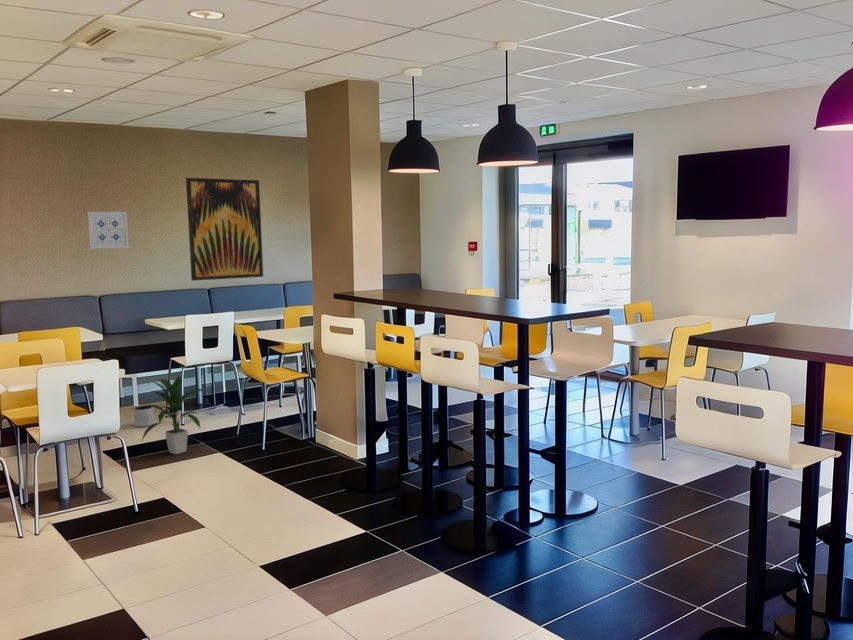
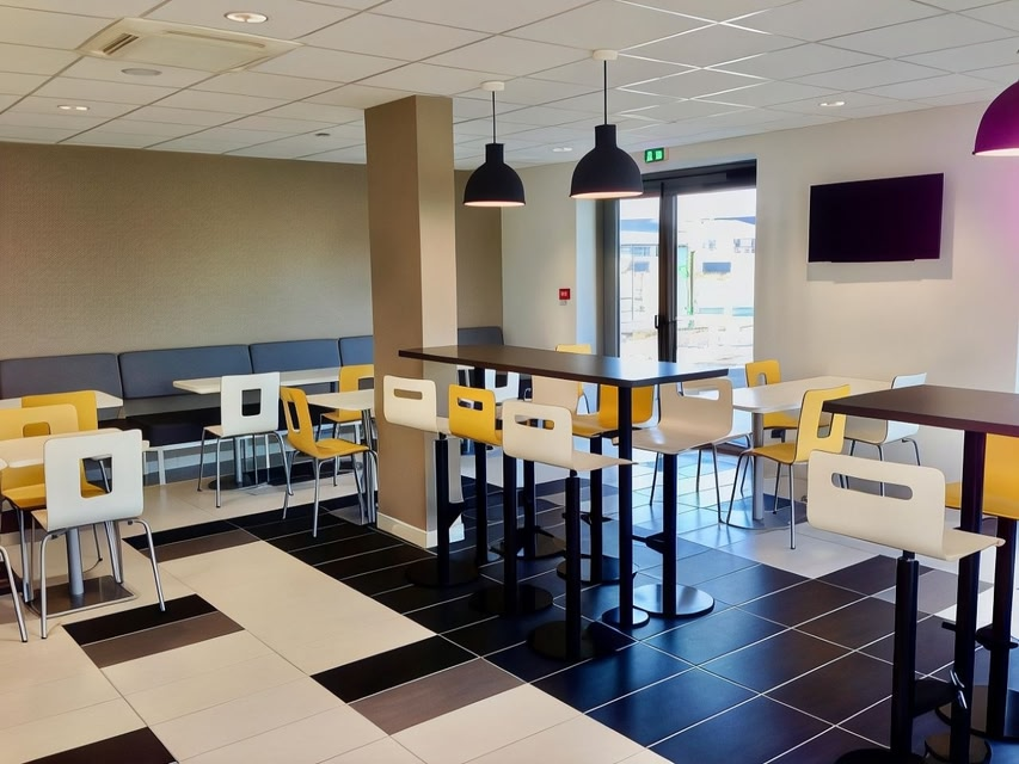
- wall art (108, 230)
- planter (143, 416)
- wall art (226, 229)
- indoor plant (172, 412)
